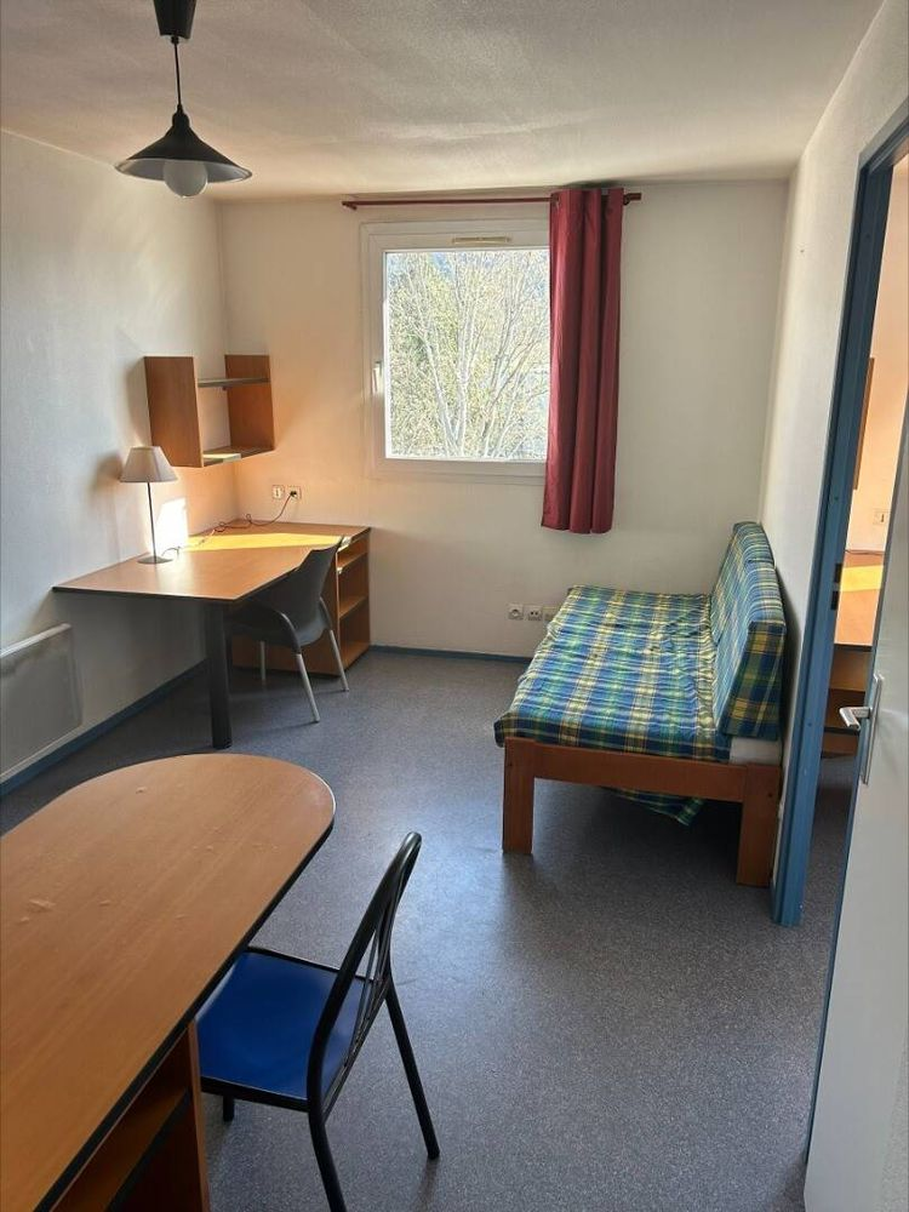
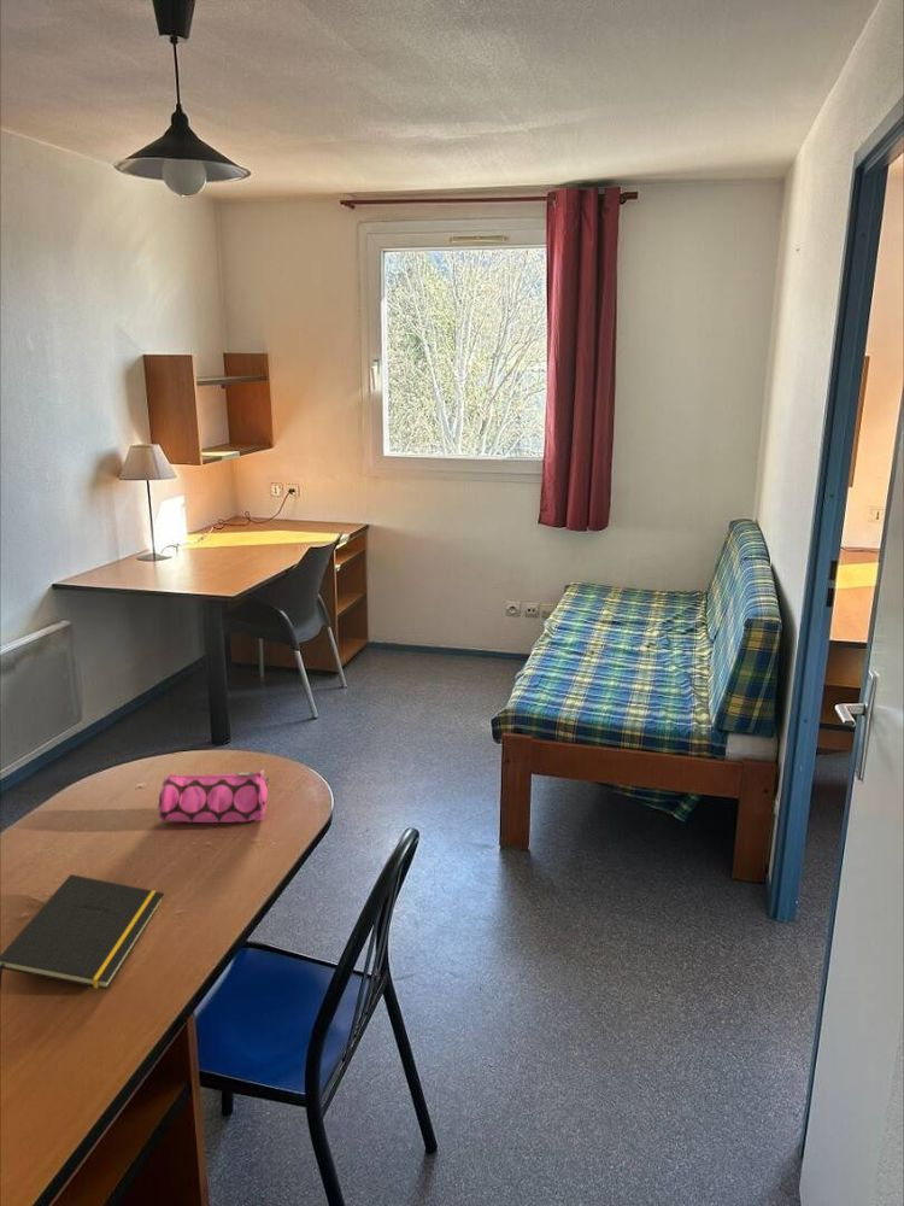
+ notepad (87, 926)
+ pencil case (213, 795)
